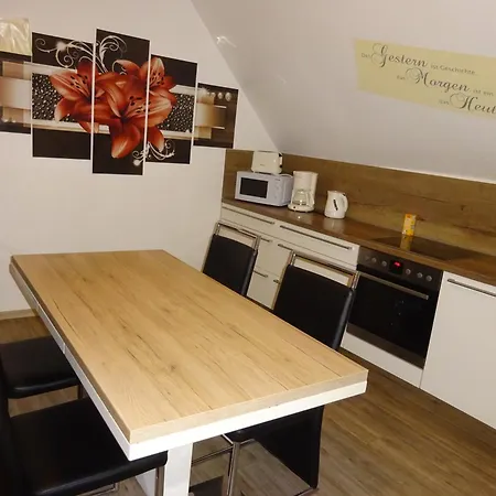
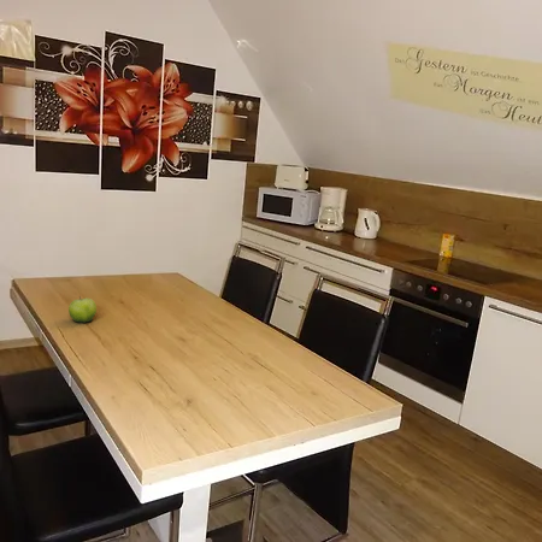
+ fruit (82, 308)
